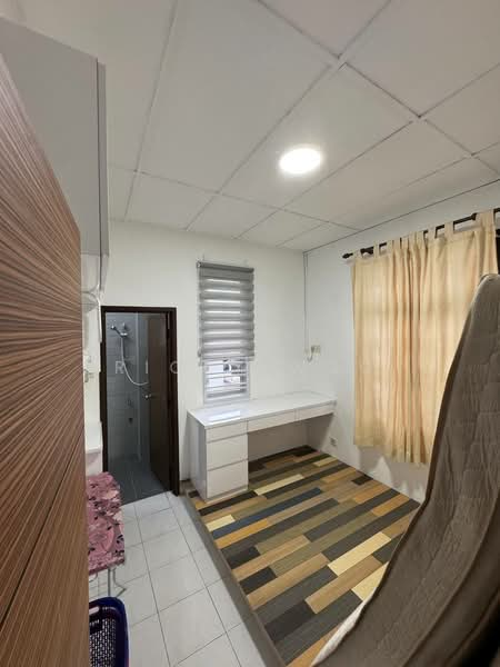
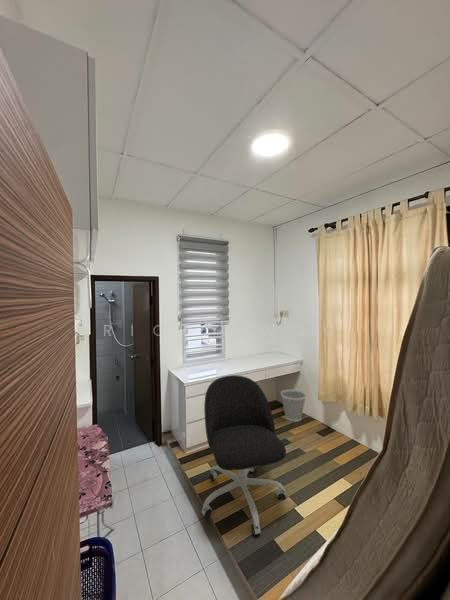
+ office chair (241, 443)
+ wastebasket (293, 405)
